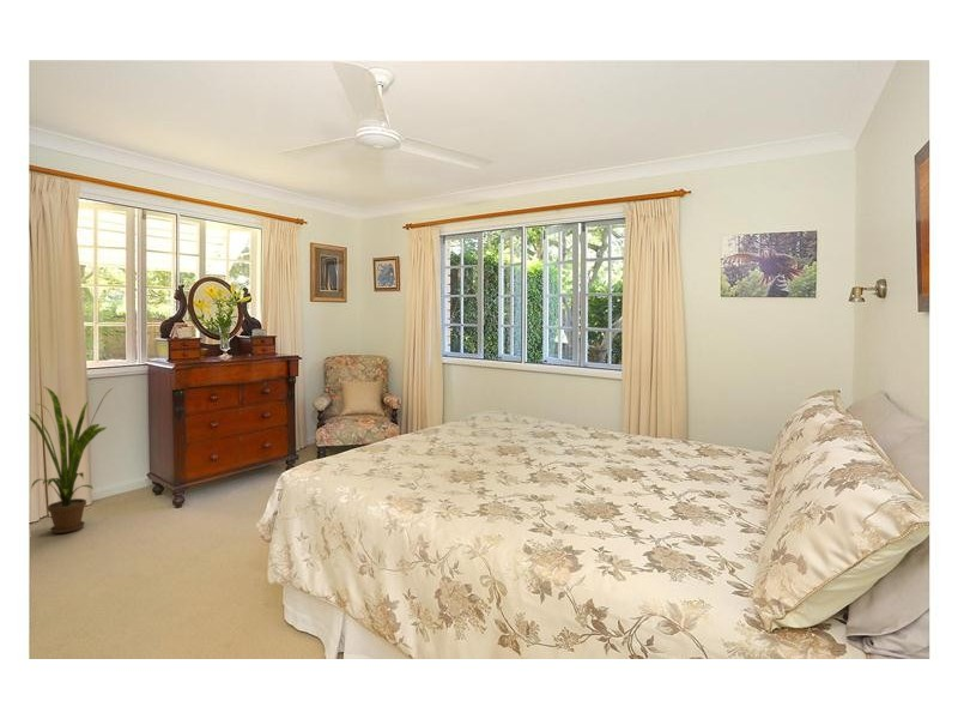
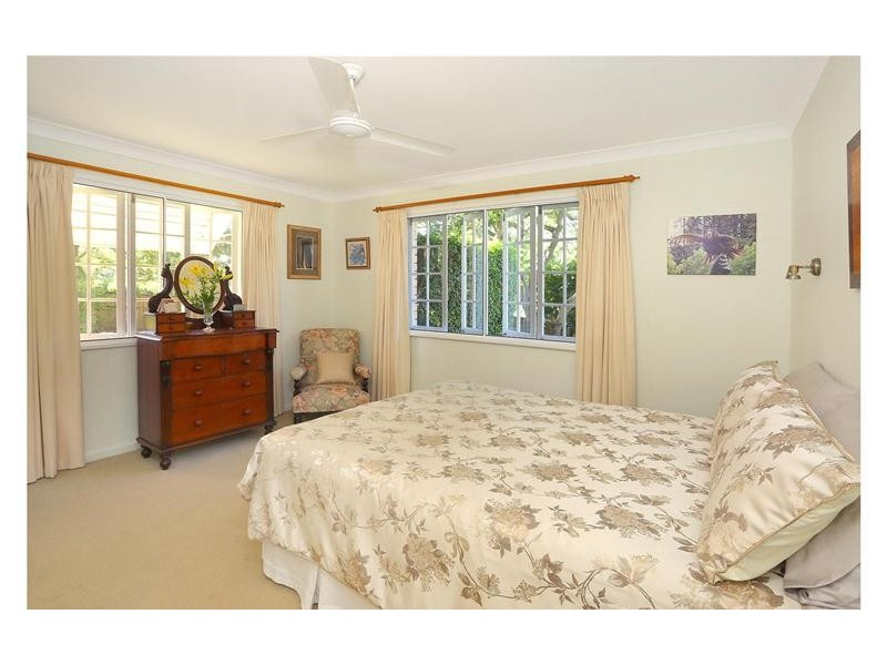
- house plant (56, 458)
